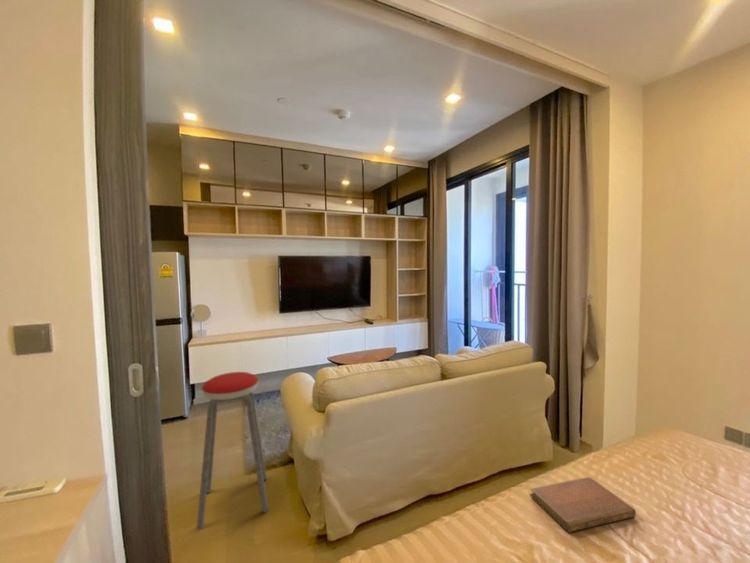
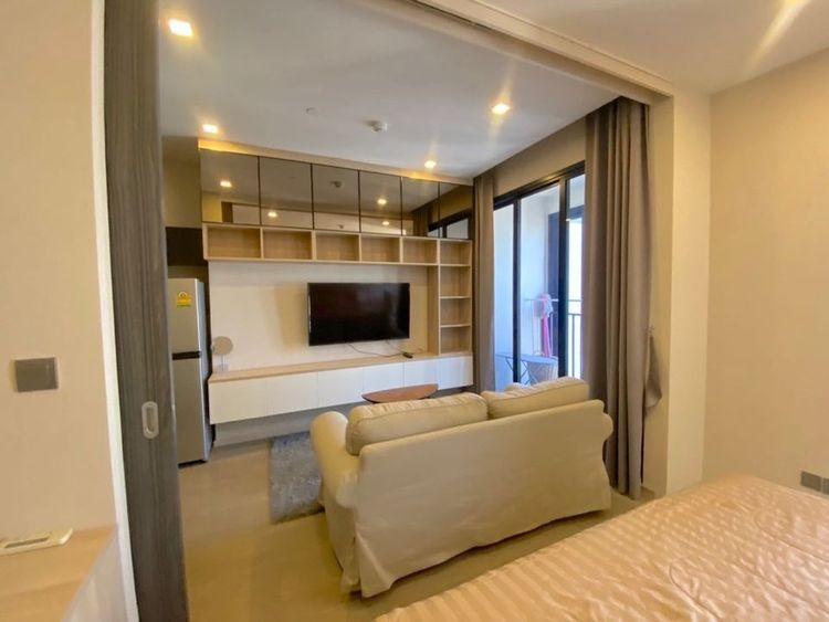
- notebook (580, 502)
- music stool (251, 439)
